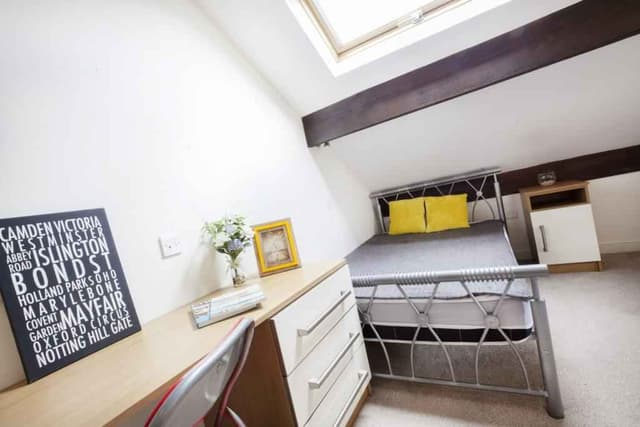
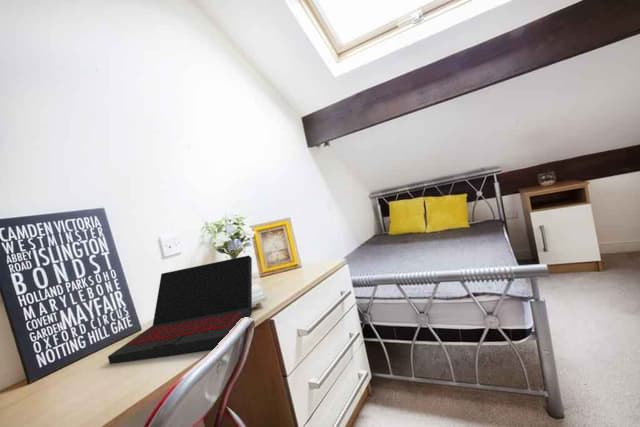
+ laptop (190, 302)
